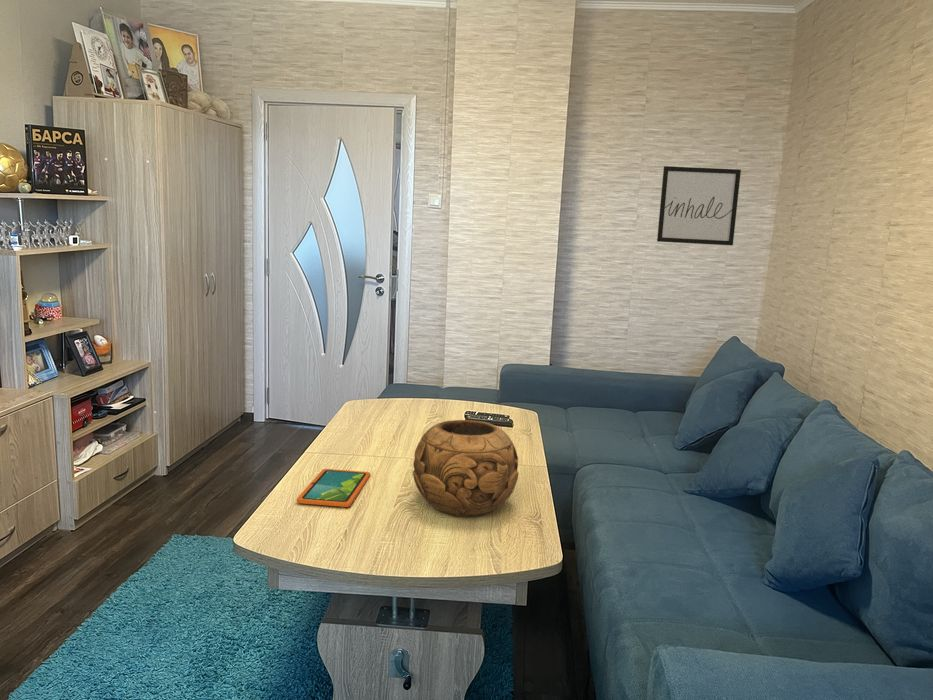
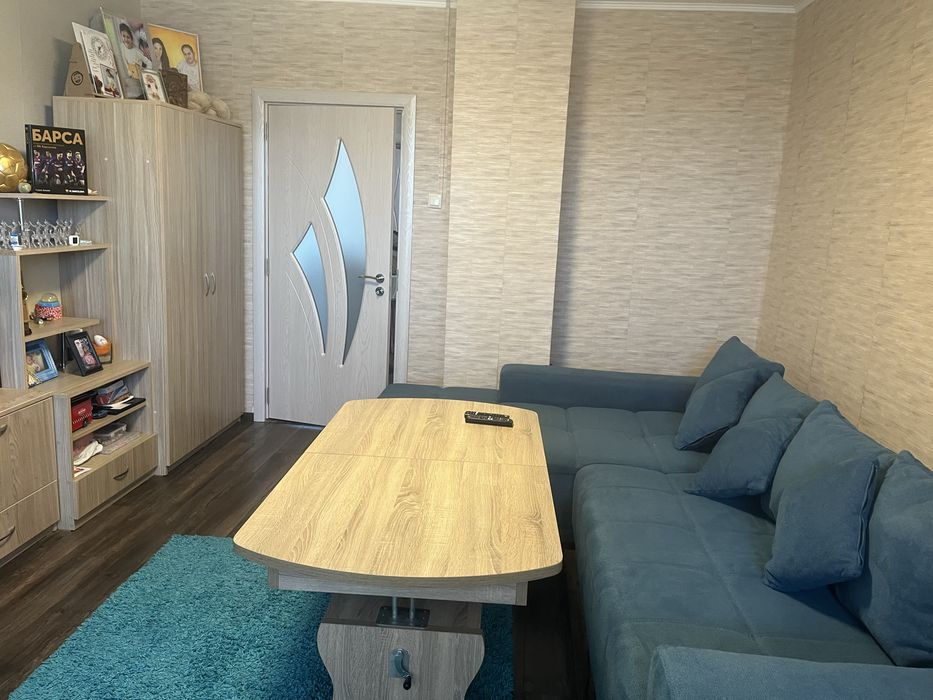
- decorative bowl (465, 467)
- wall art (698, 206)
- tablet (335, 486)
